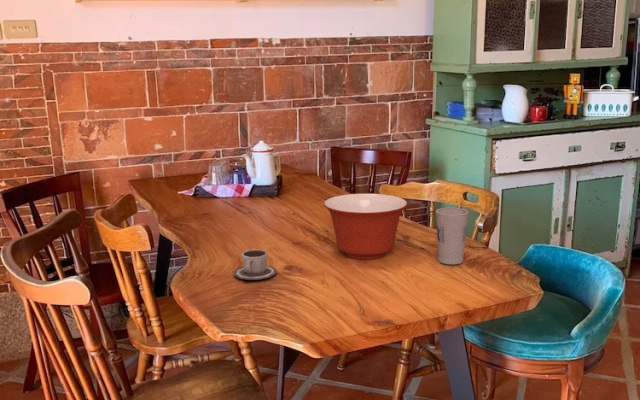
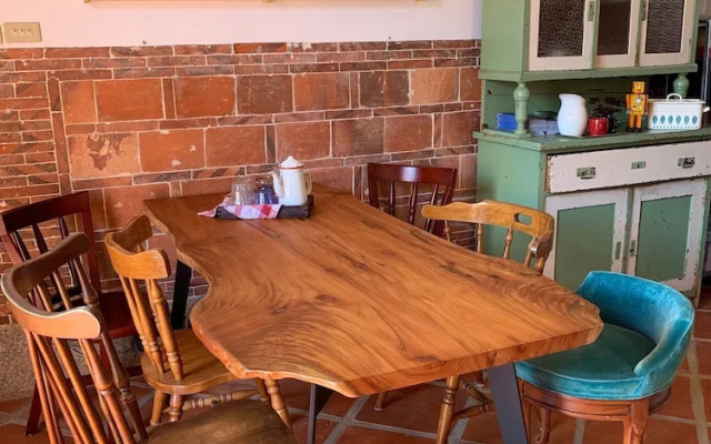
- cup (255, 263)
- cup (451, 236)
- mixing bowl (365, 227)
